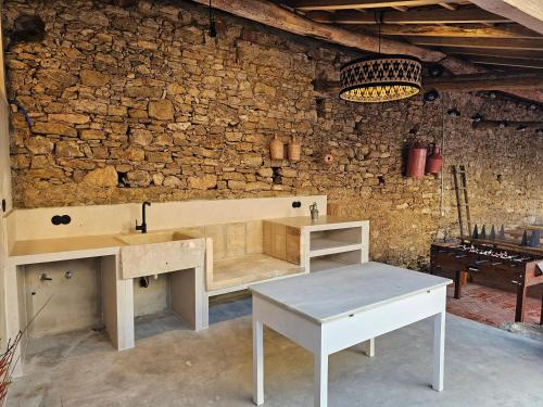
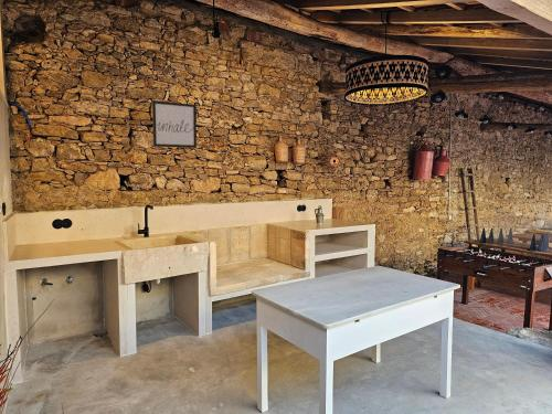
+ wall art (174, 125)
